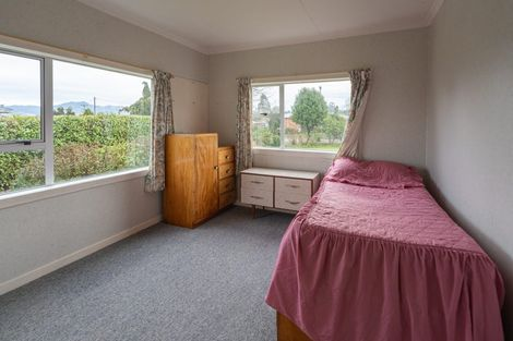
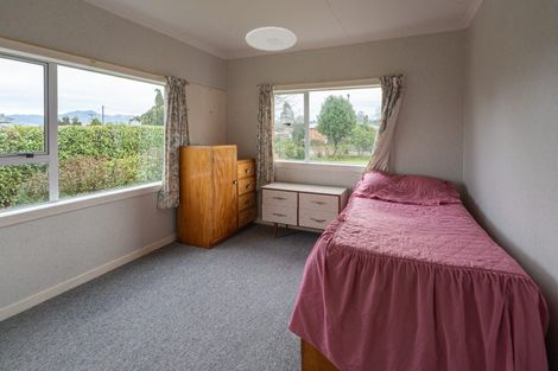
+ ceiling light (271, 37)
